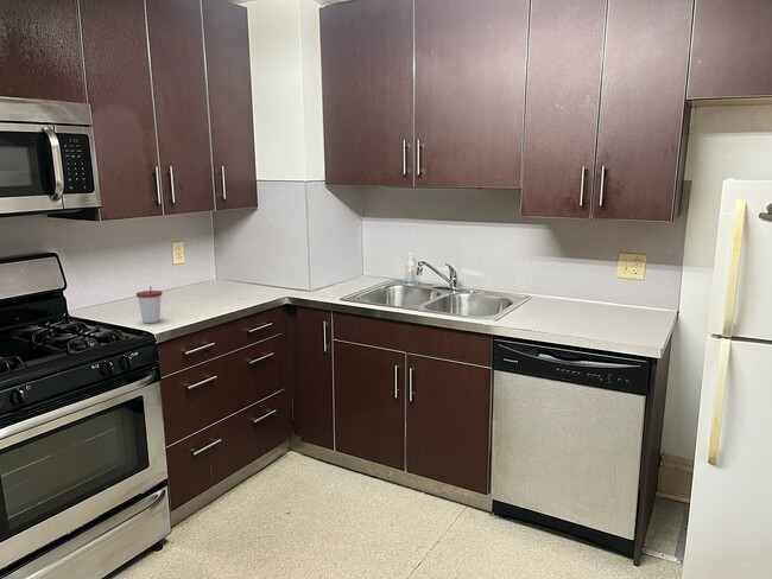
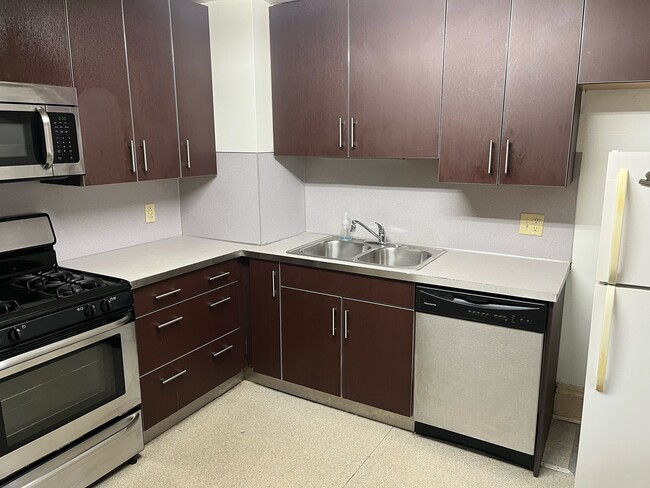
- cup (150, 303)
